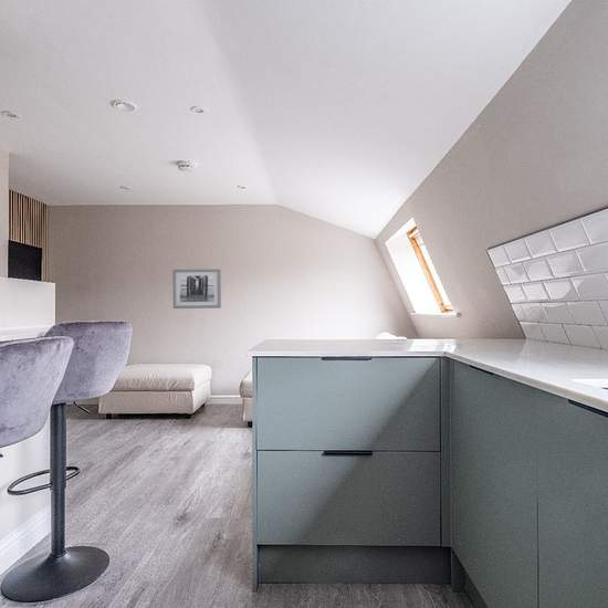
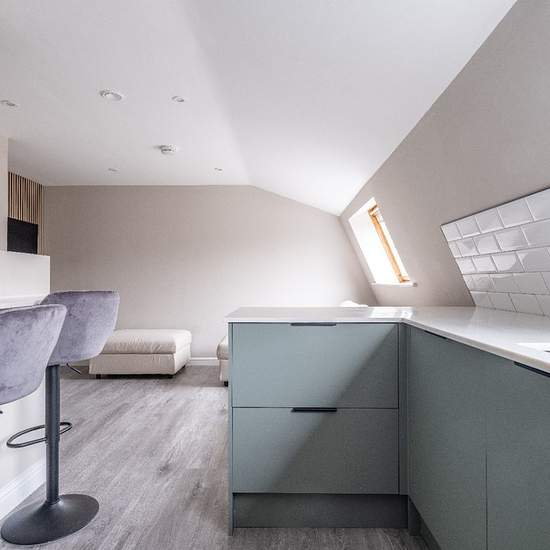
- wall art (197, 289)
